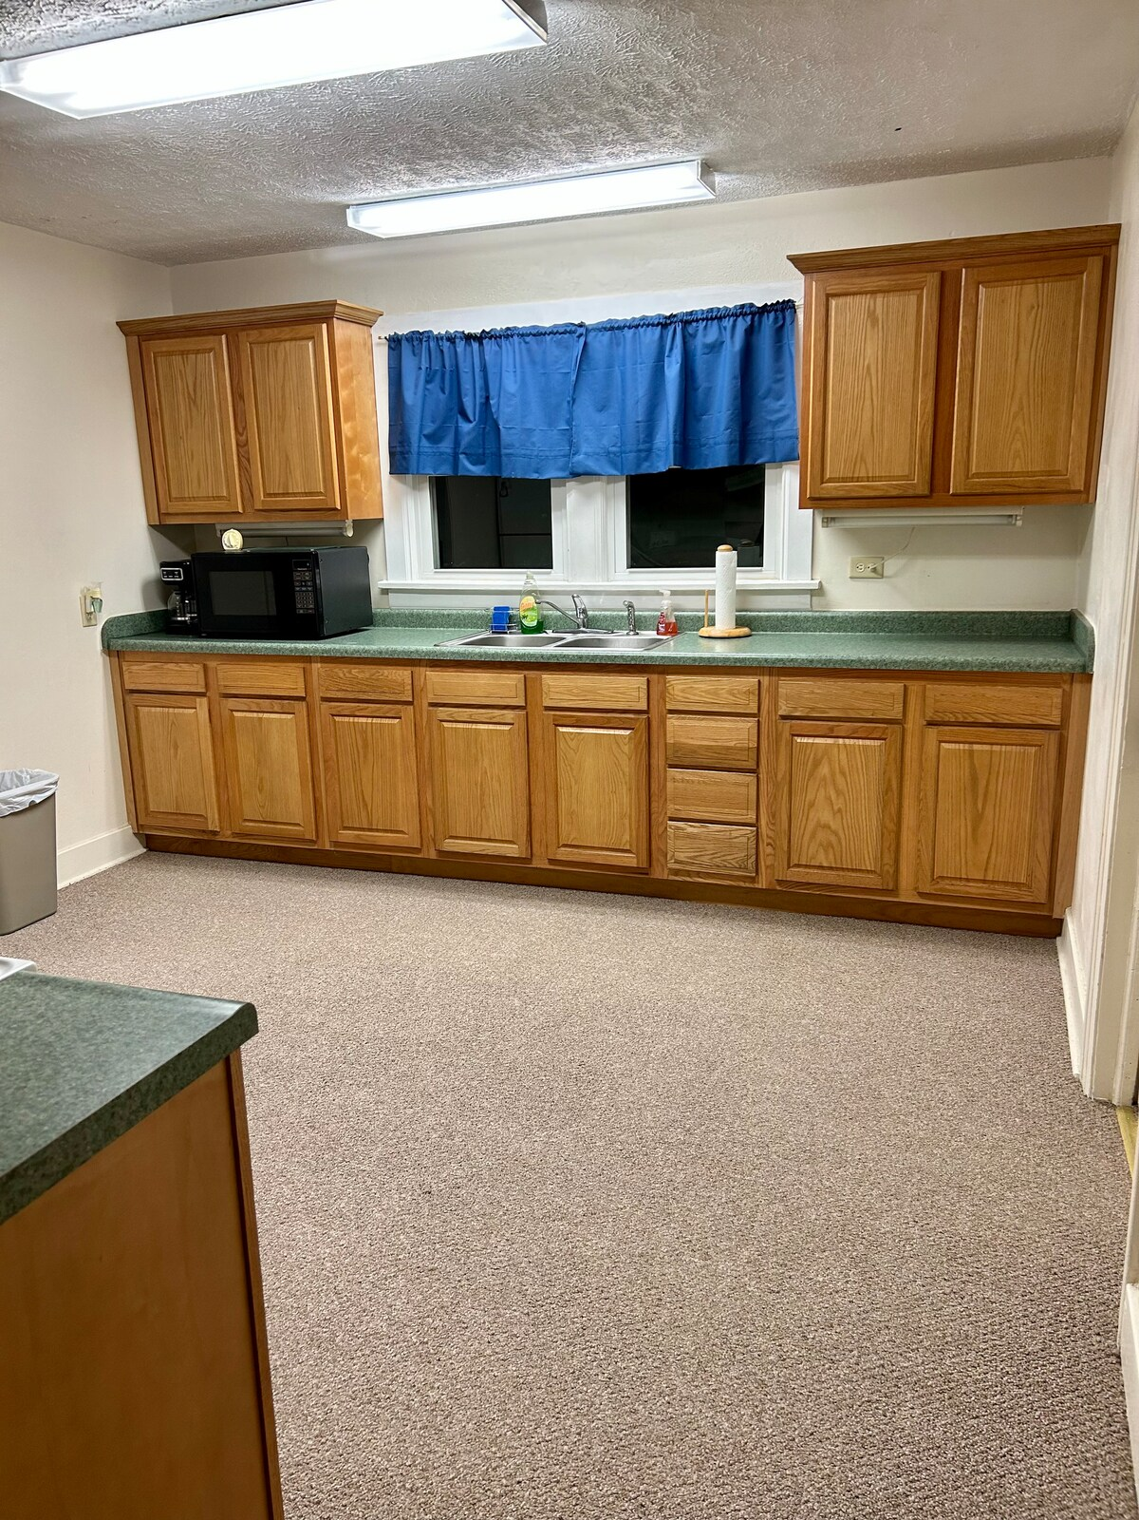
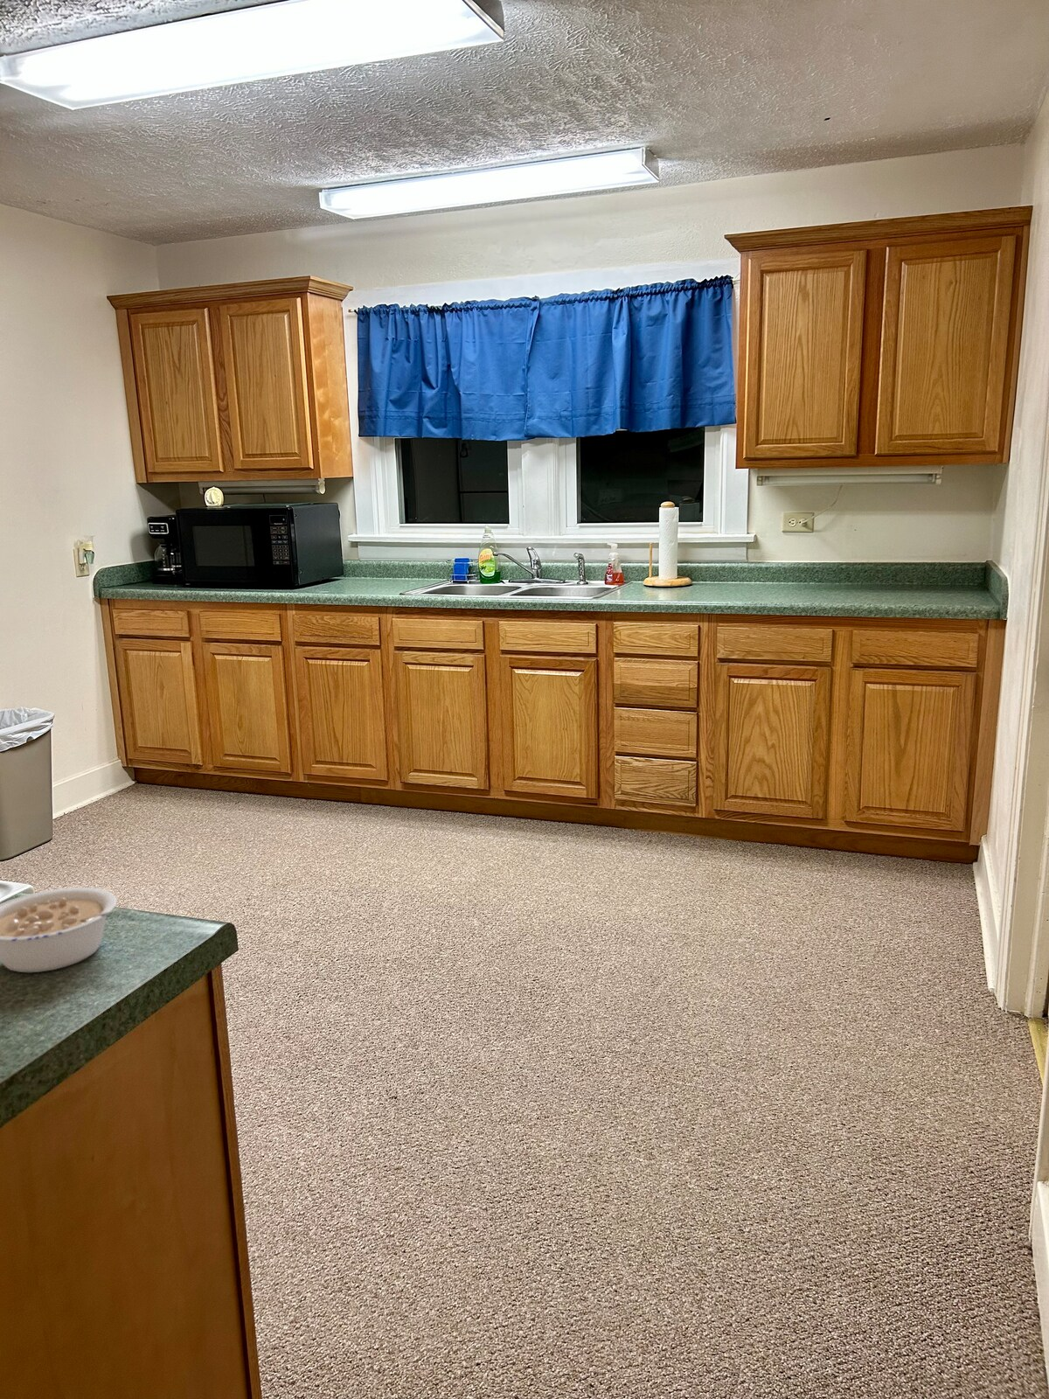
+ legume (54, 926)
